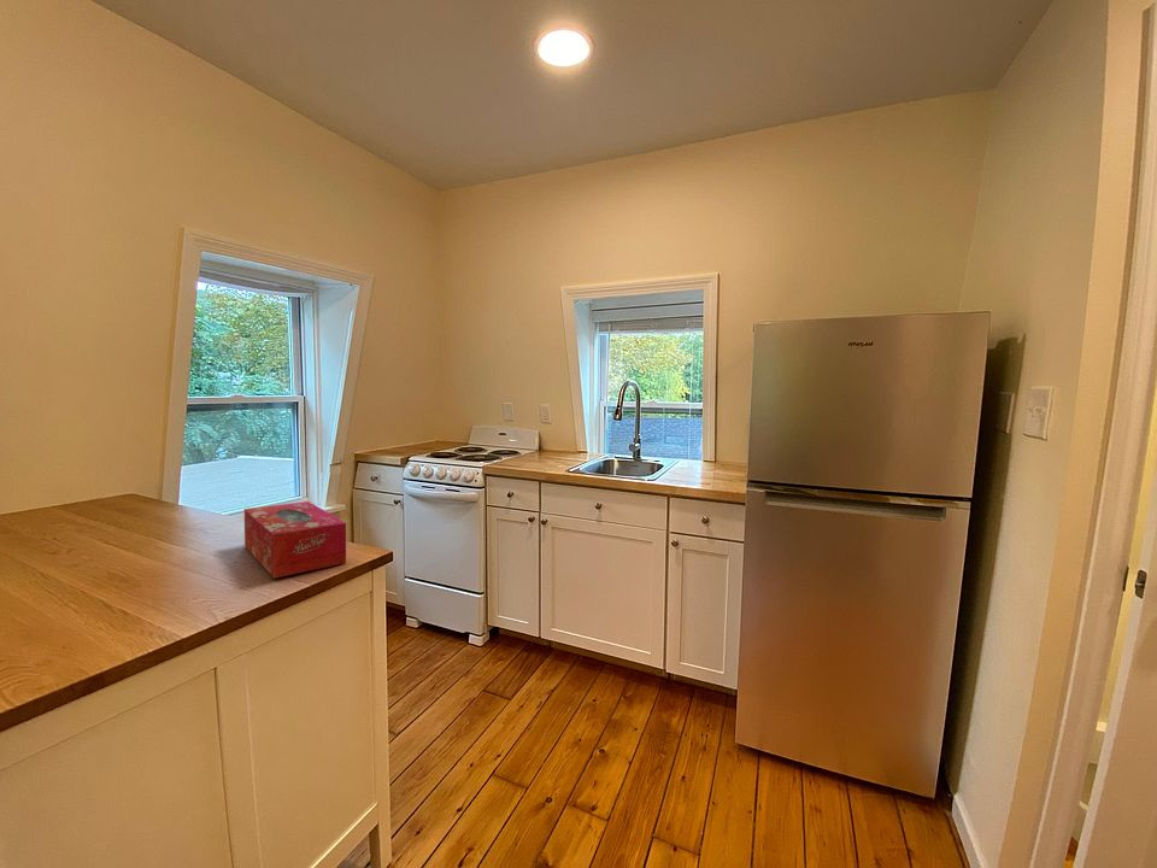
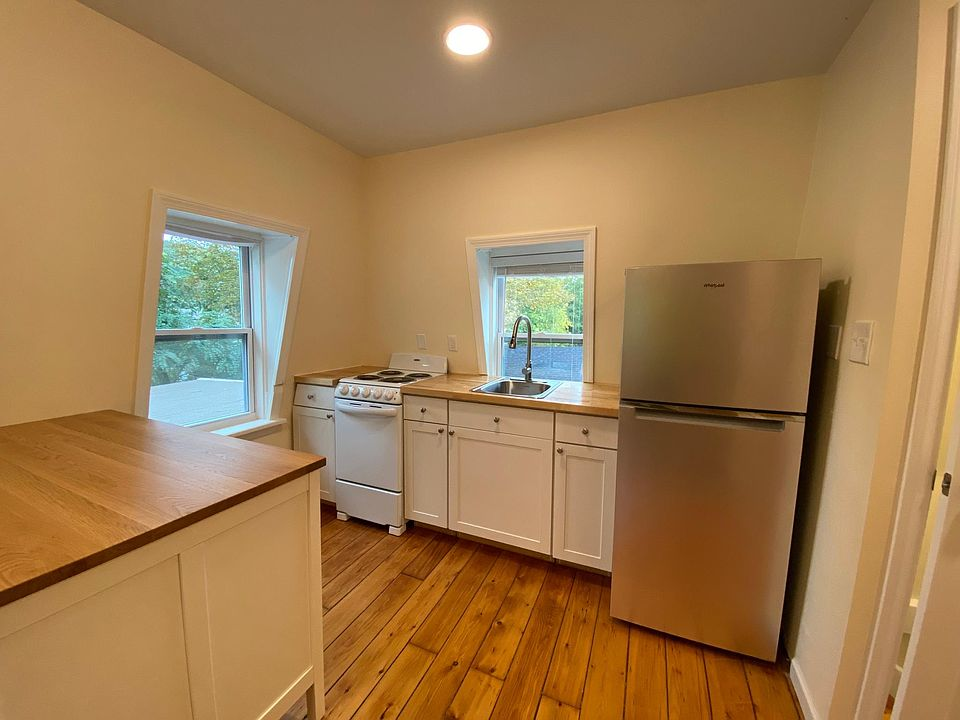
- tissue box (293, 534)
